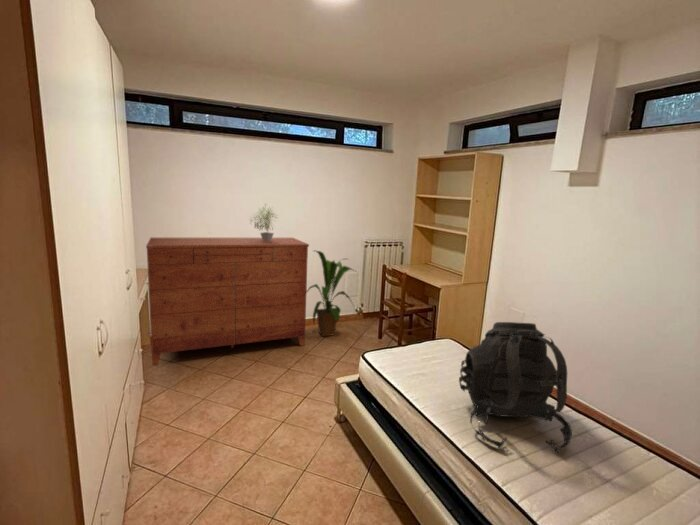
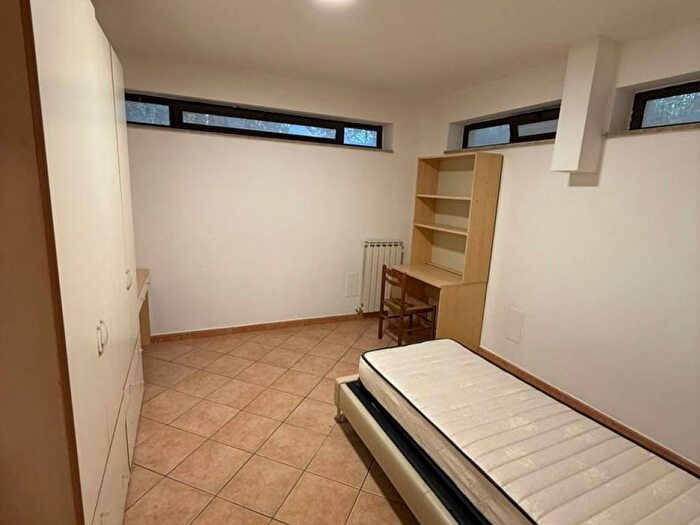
- house plant (334, 290)
- backpack (513, 372)
- dresser (231, 294)
- potted plant (264, 222)
